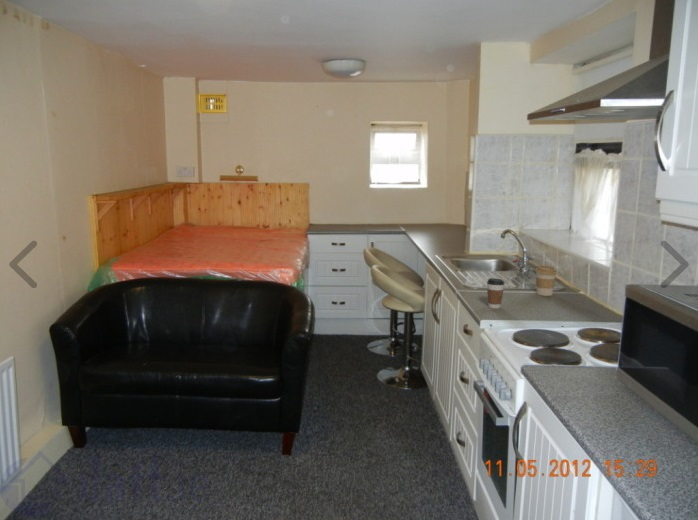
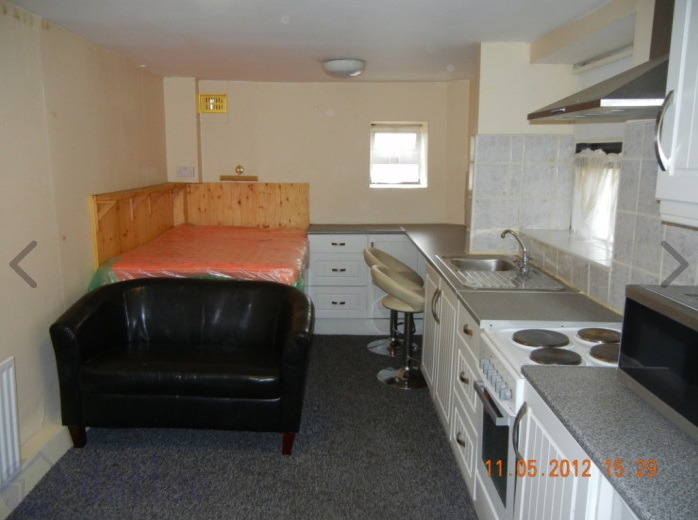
- coffee cup (545, 280)
- coffee cup (495, 293)
